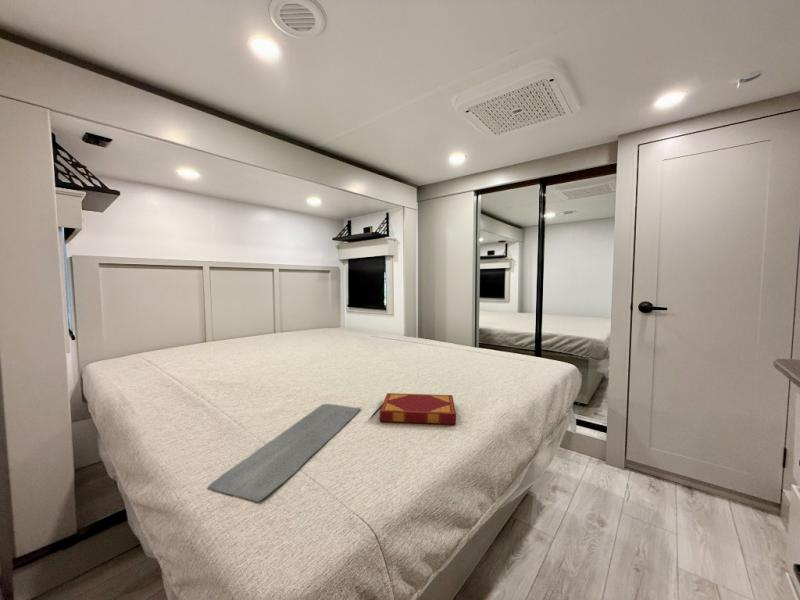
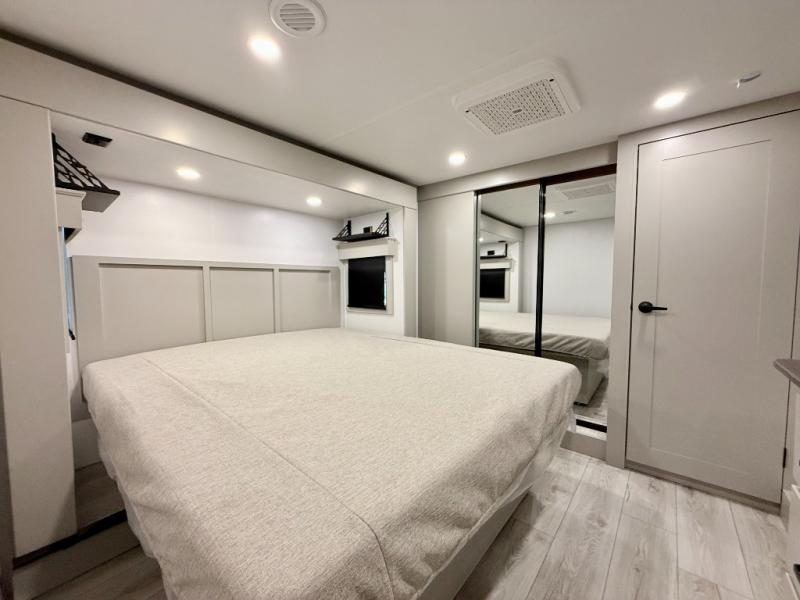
- bath mat (302, 438)
- hardback book (418, 407)
